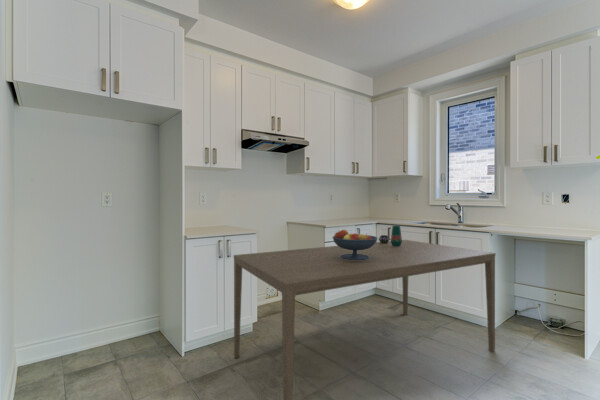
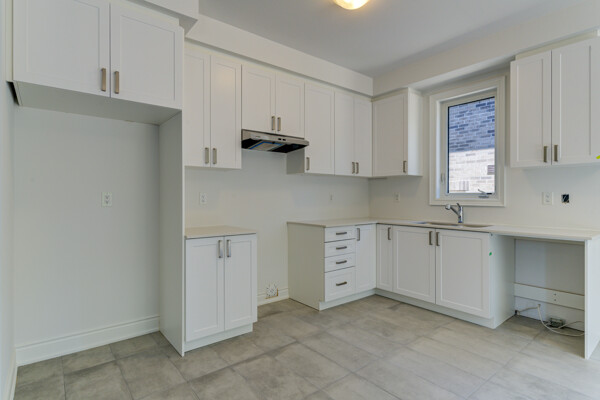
- dining table (365, 283)
- fruit bowl (354, 243)
- vase (391, 236)
